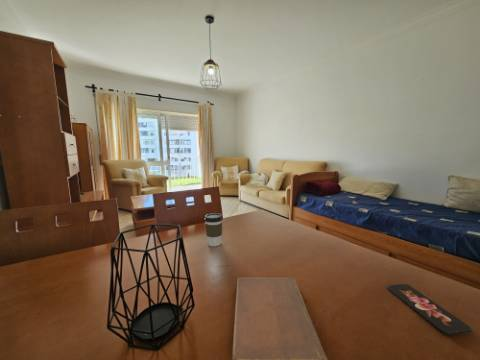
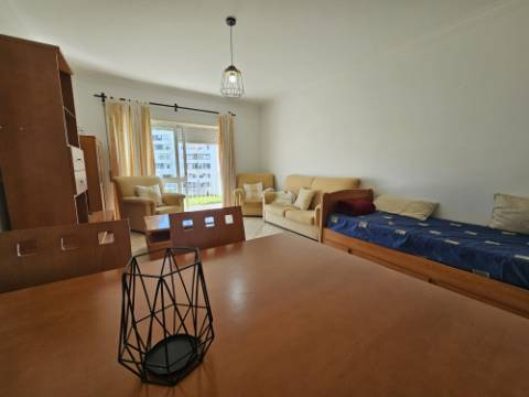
- notebook (271, 313)
- smartphone (423, 305)
- coffee cup (214, 229)
